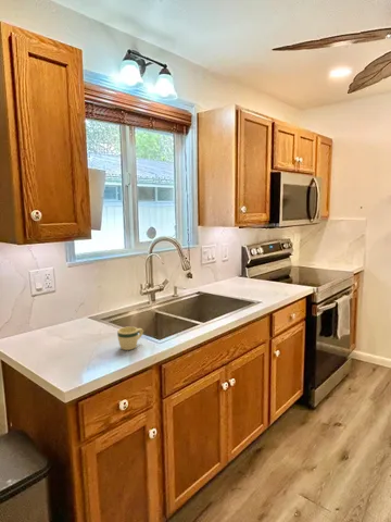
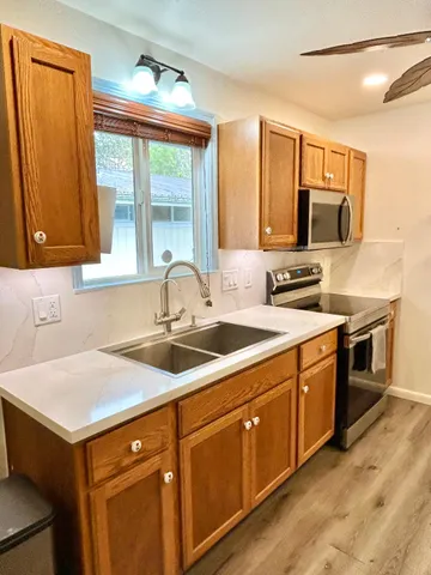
- mug (131, 337)
